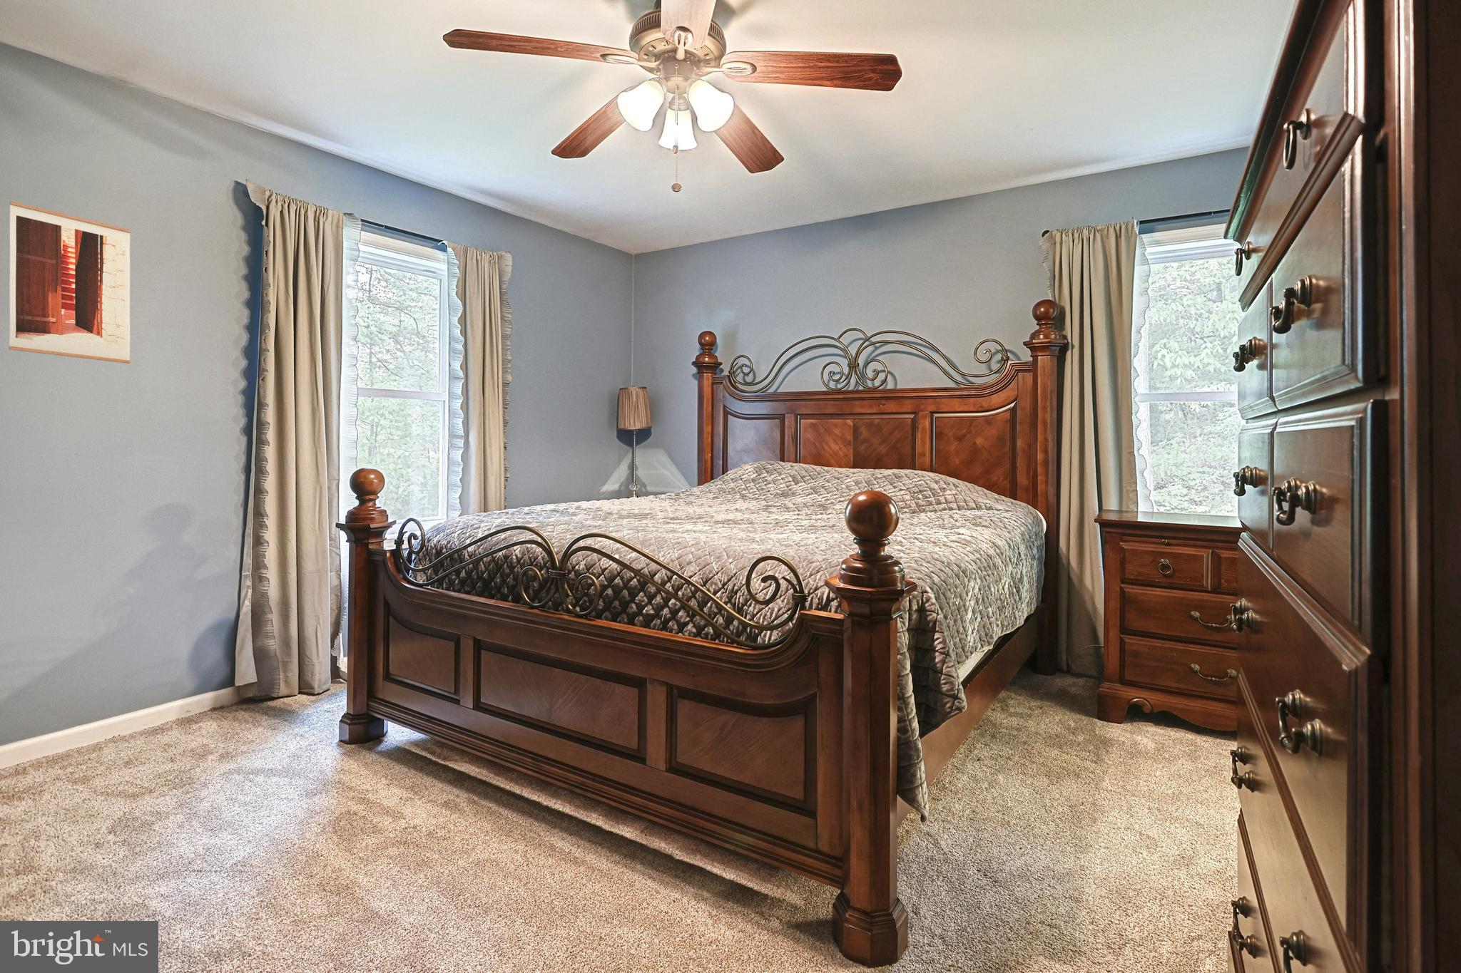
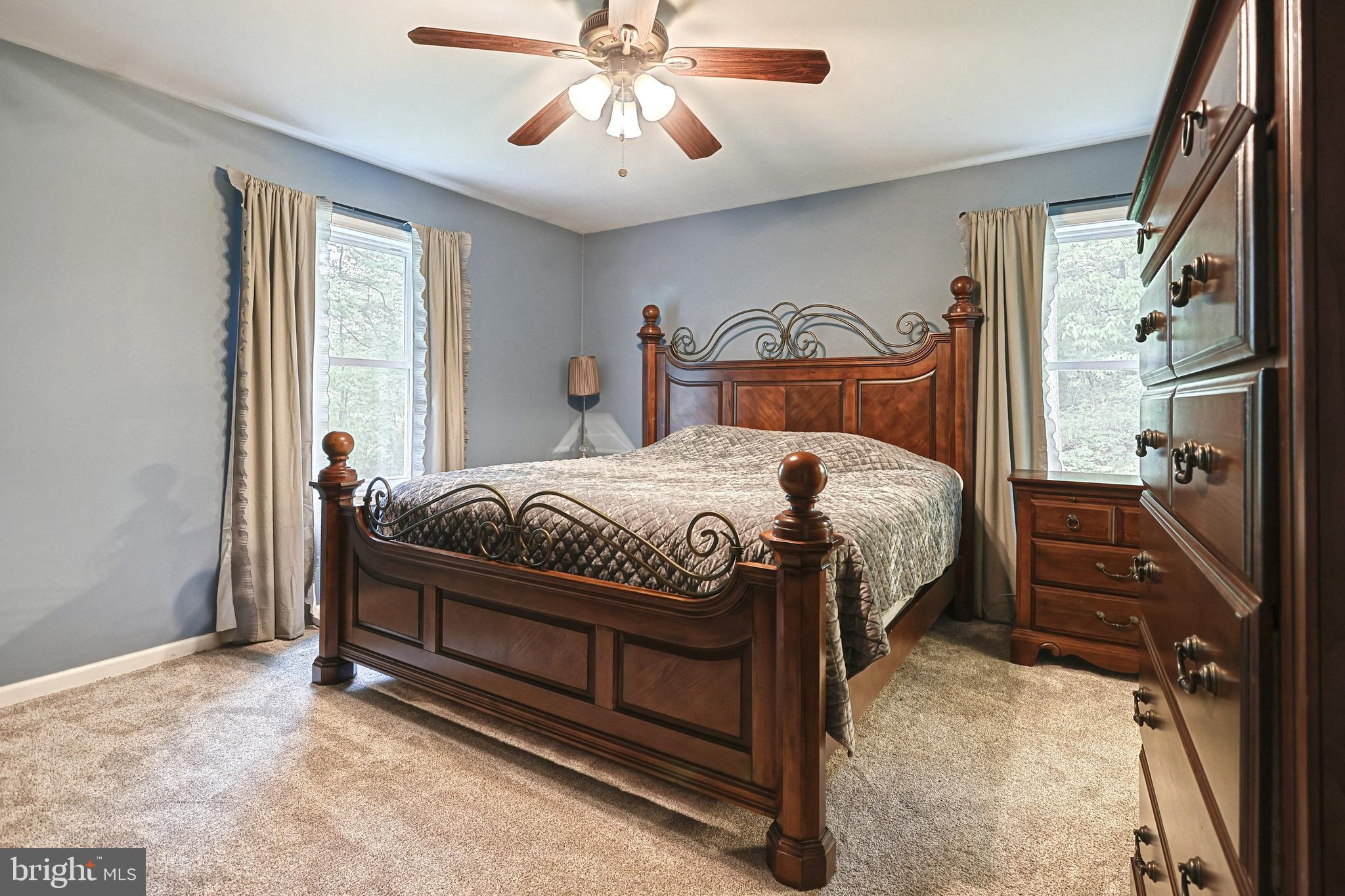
- wall art (73, 287)
